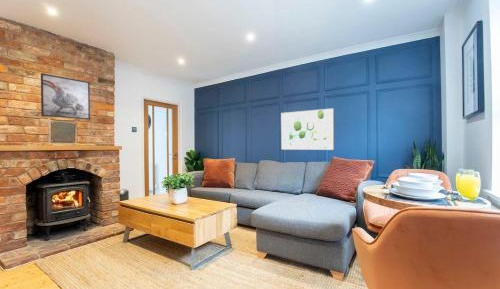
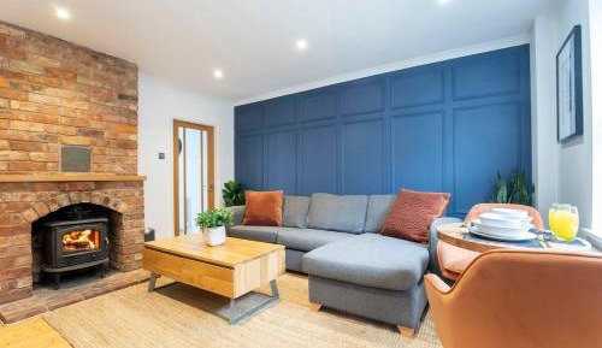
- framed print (67, 97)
- wall art (305, 130)
